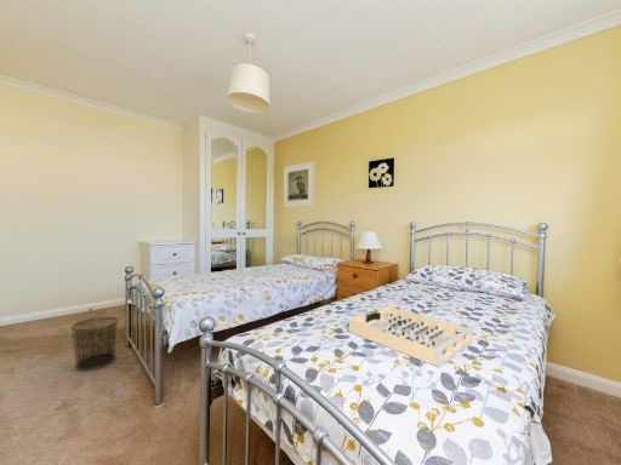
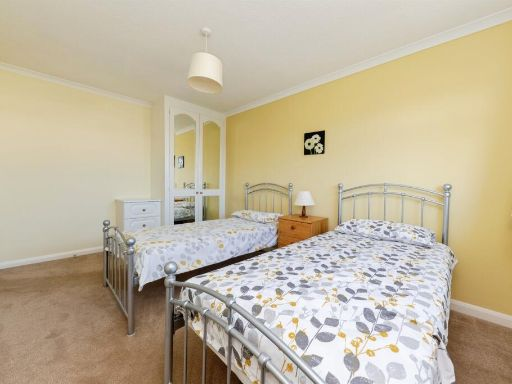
- tray (408, 329)
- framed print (297, 185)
- waste bin (95, 343)
